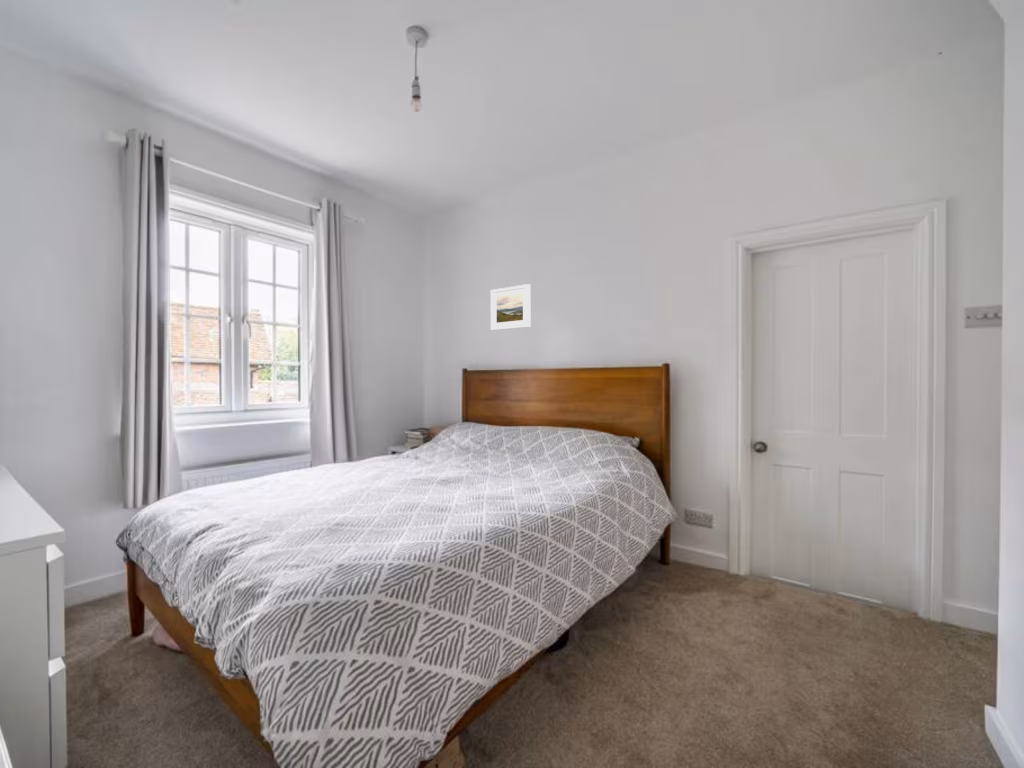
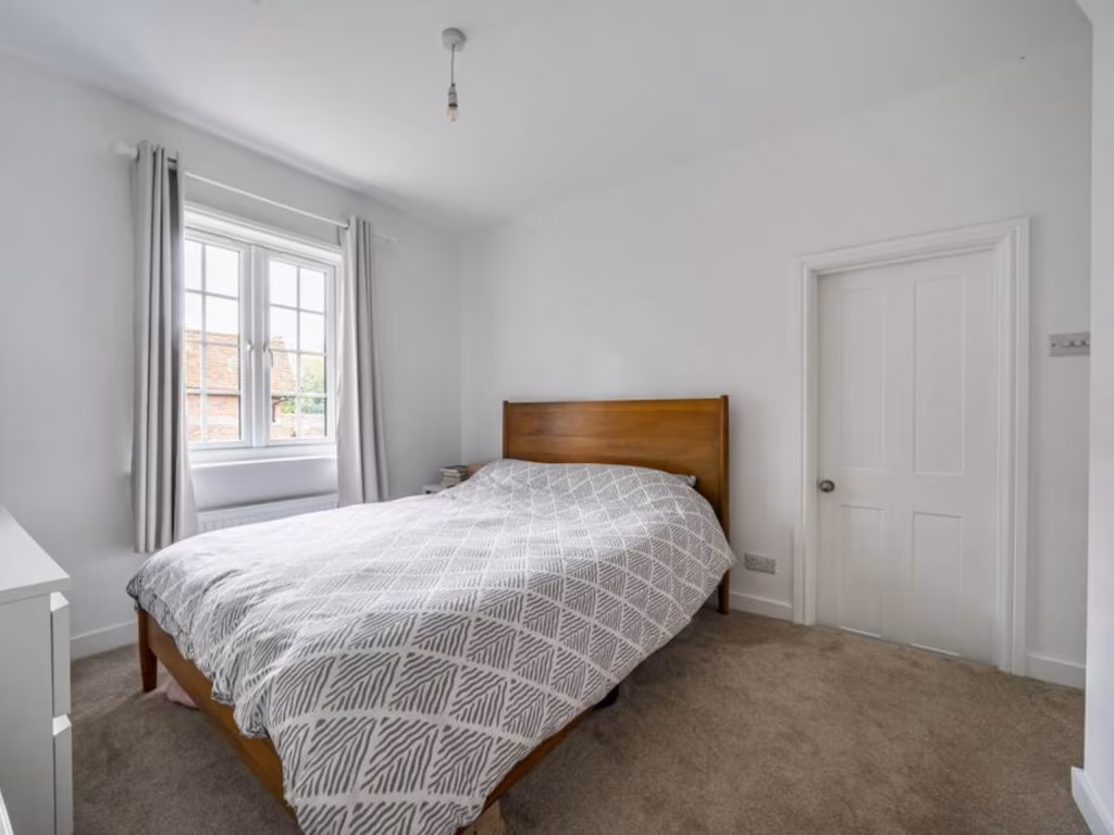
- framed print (509, 308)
